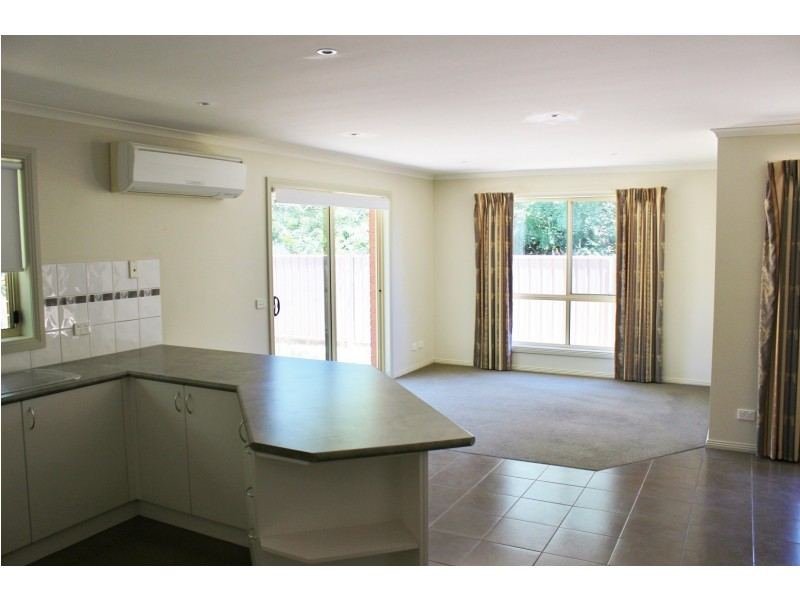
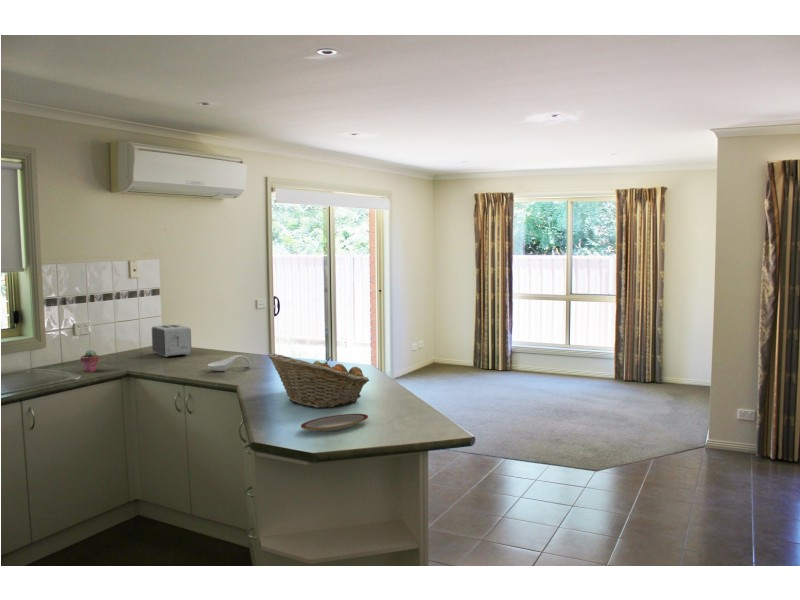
+ toaster (171, 340)
+ spoon rest (229, 362)
+ fruit basket (317, 376)
+ plate (335, 424)
+ potted succulent (89, 360)
